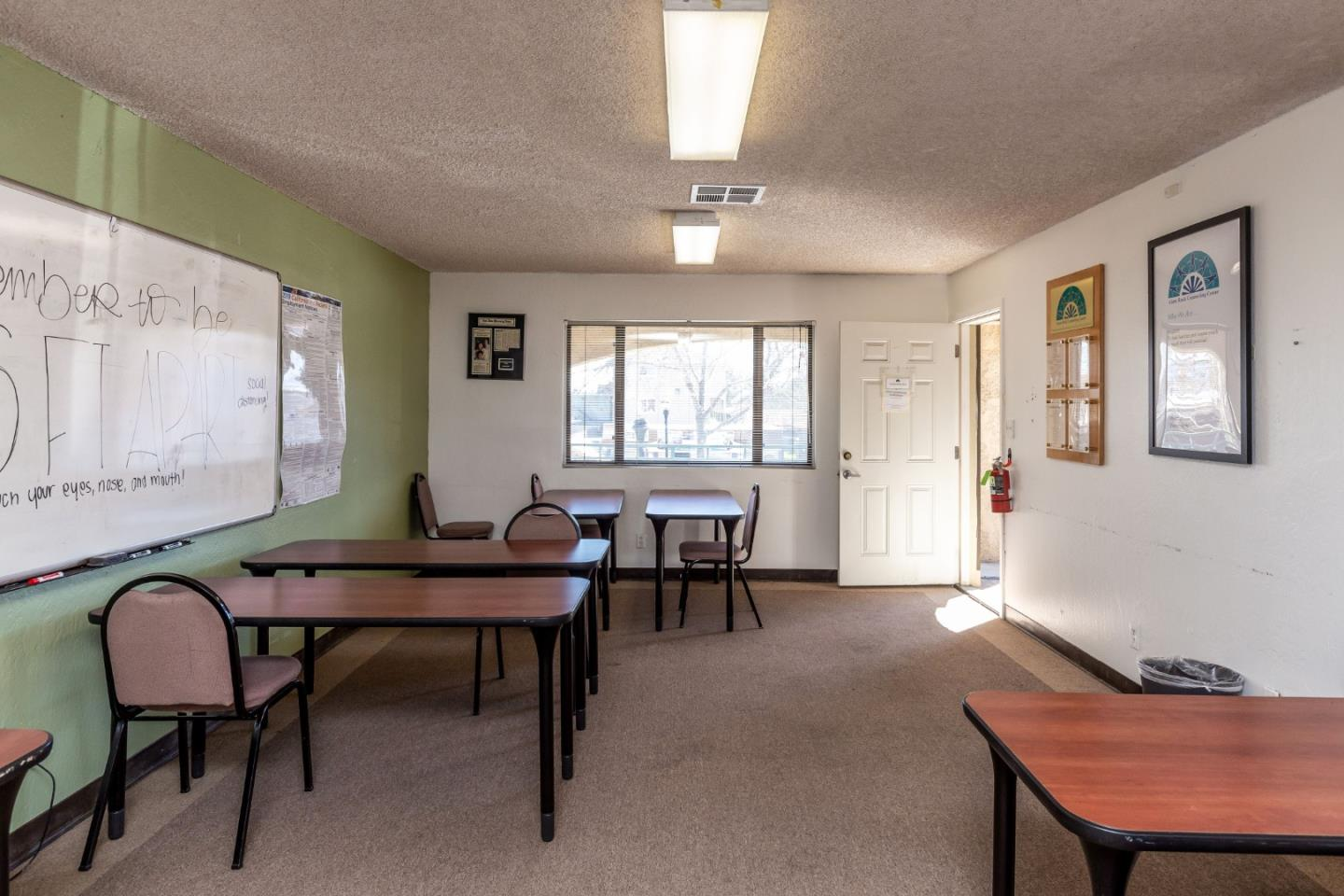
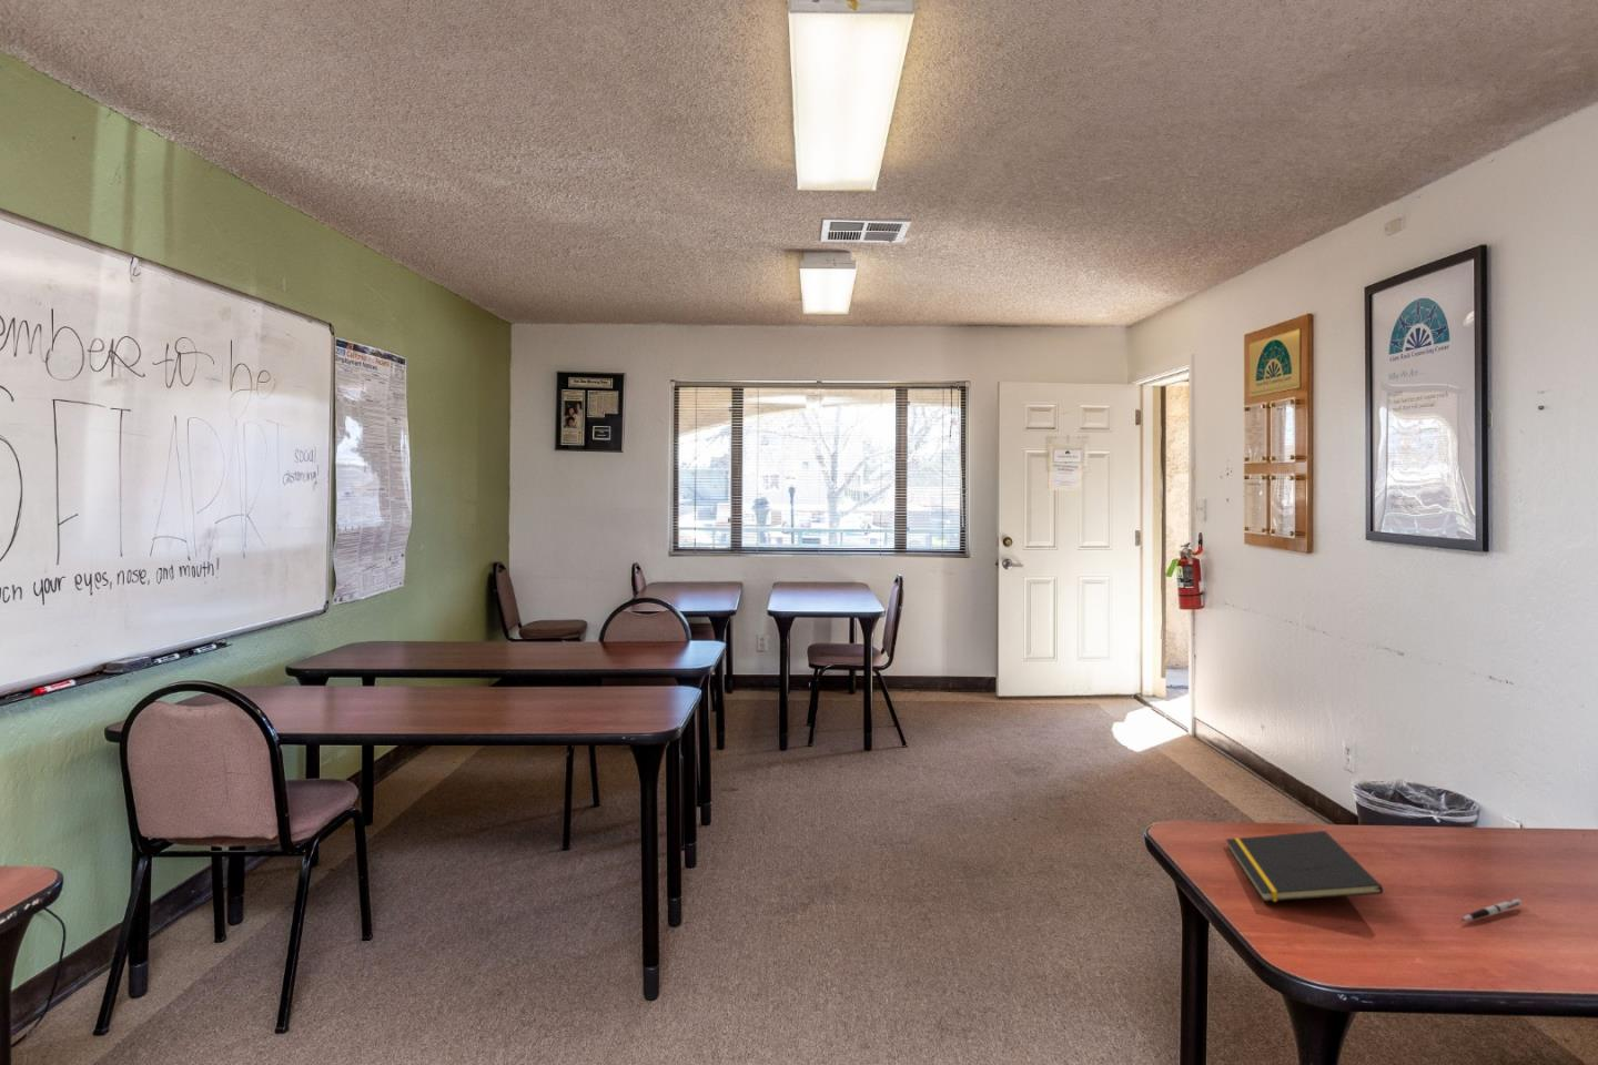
+ pen (1491, 909)
+ notepad (1296, 863)
